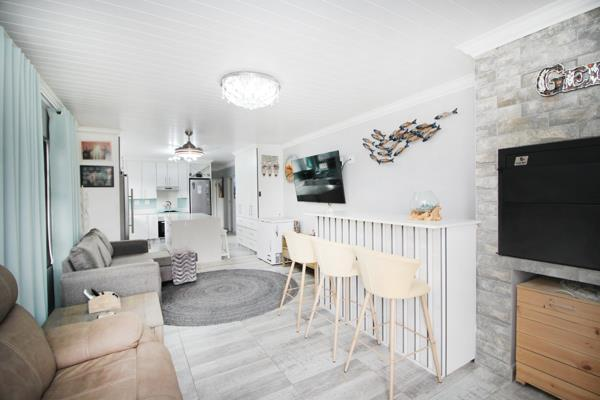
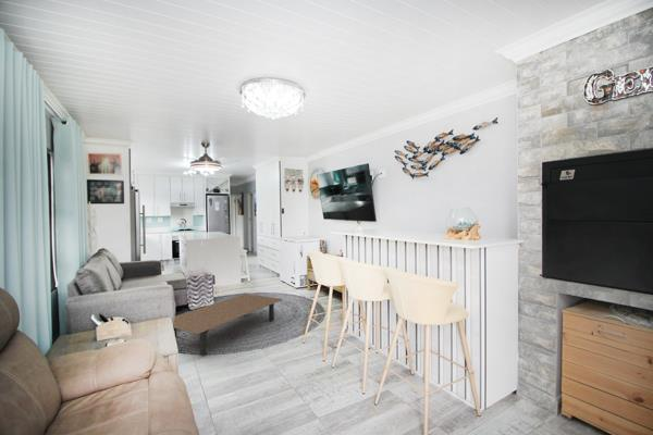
+ coffee table (226, 321)
